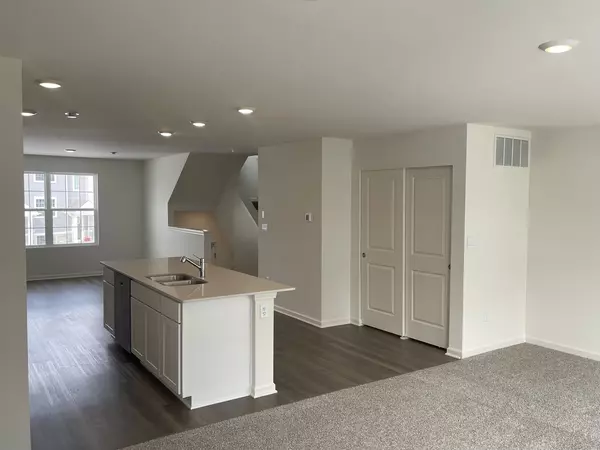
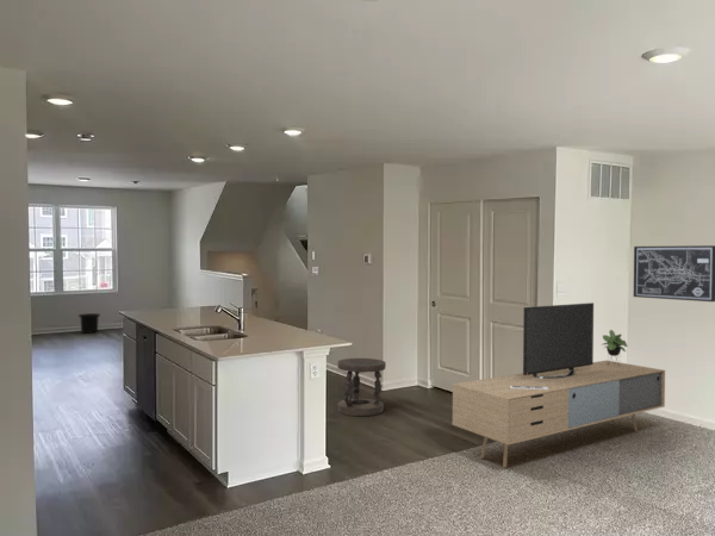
+ trash can (89, 323)
+ media console (562, 374)
+ wall art (672, 272)
+ stool (359, 385)
